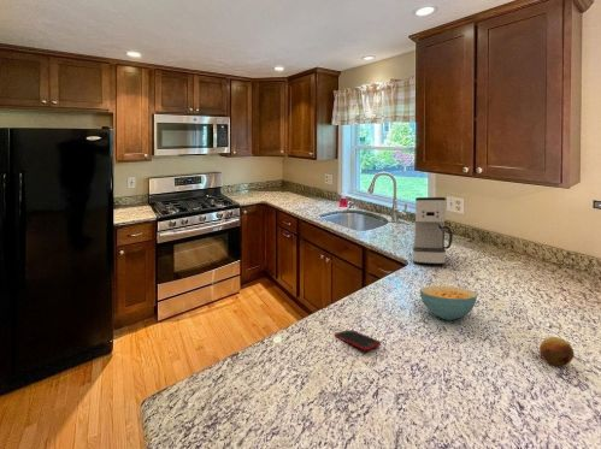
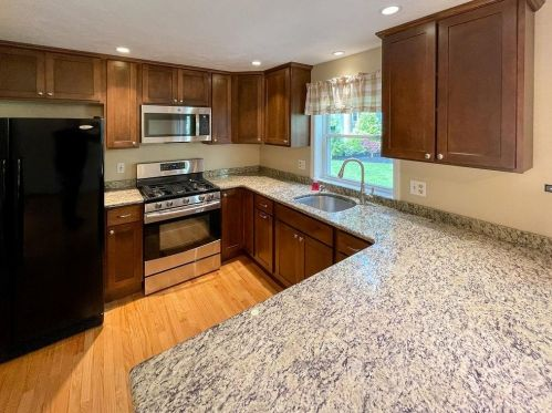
- cereal bowl (447, 305)
- fruit (556, 350)
- coffee maker (432, 229)
- cell phone (357, 338)
